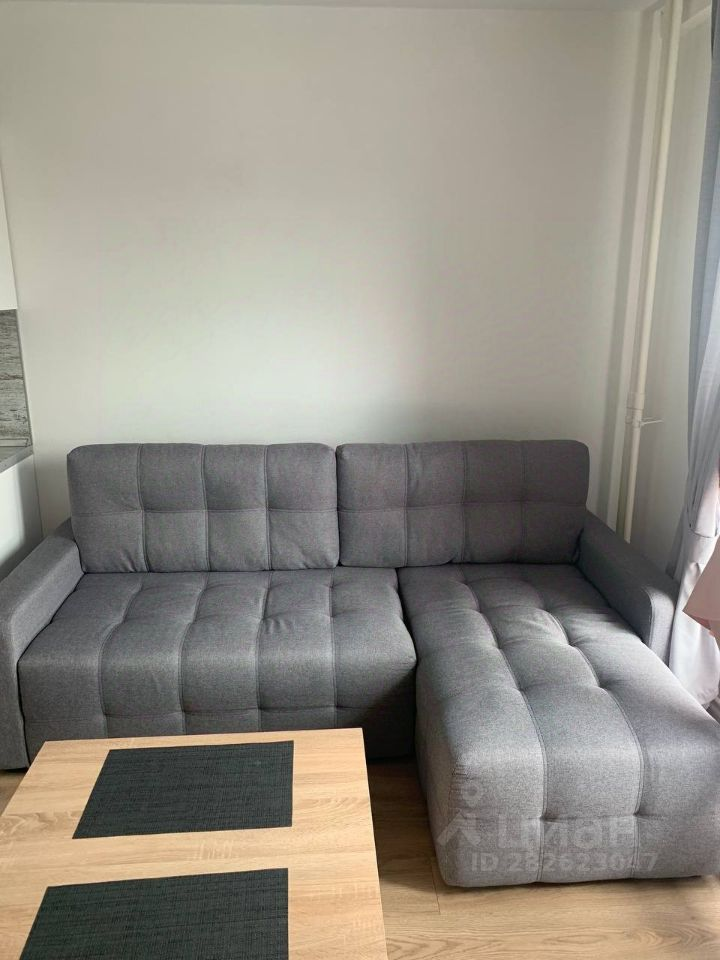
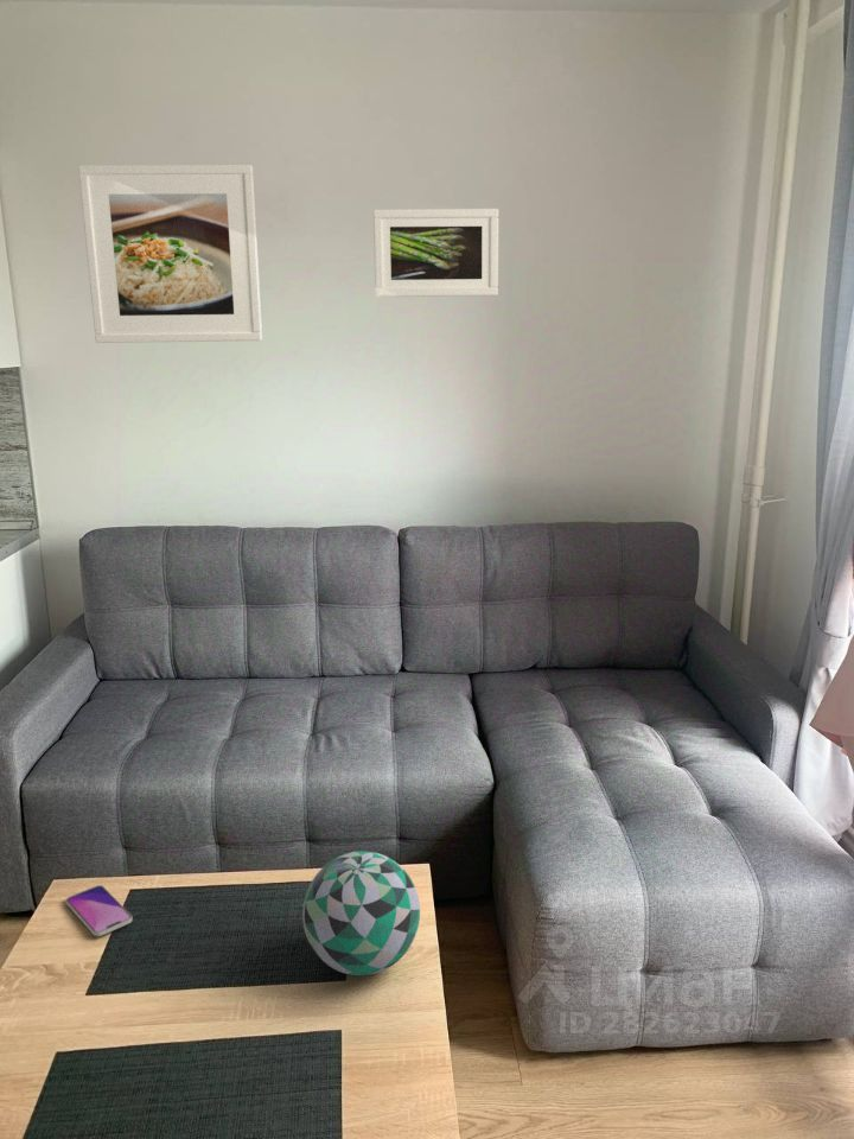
+ decorative ball (361, 911)
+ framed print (435, 253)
+ smartphone (98, 909)
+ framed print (172, 255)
